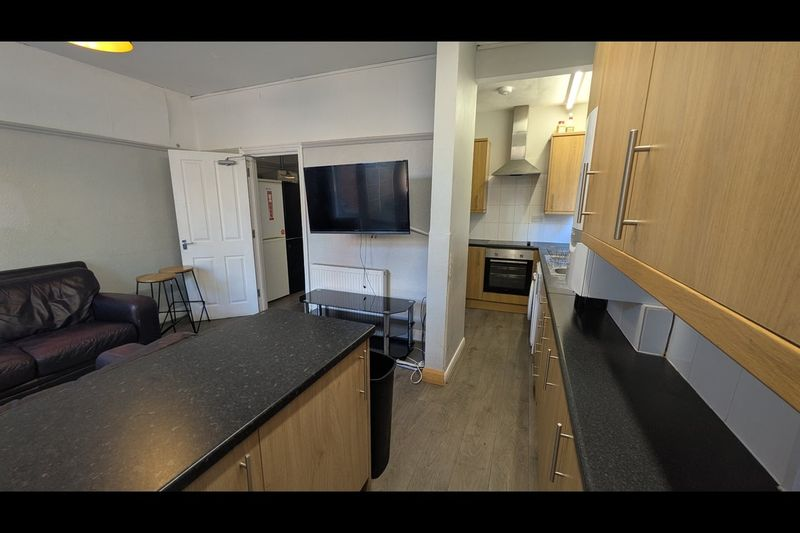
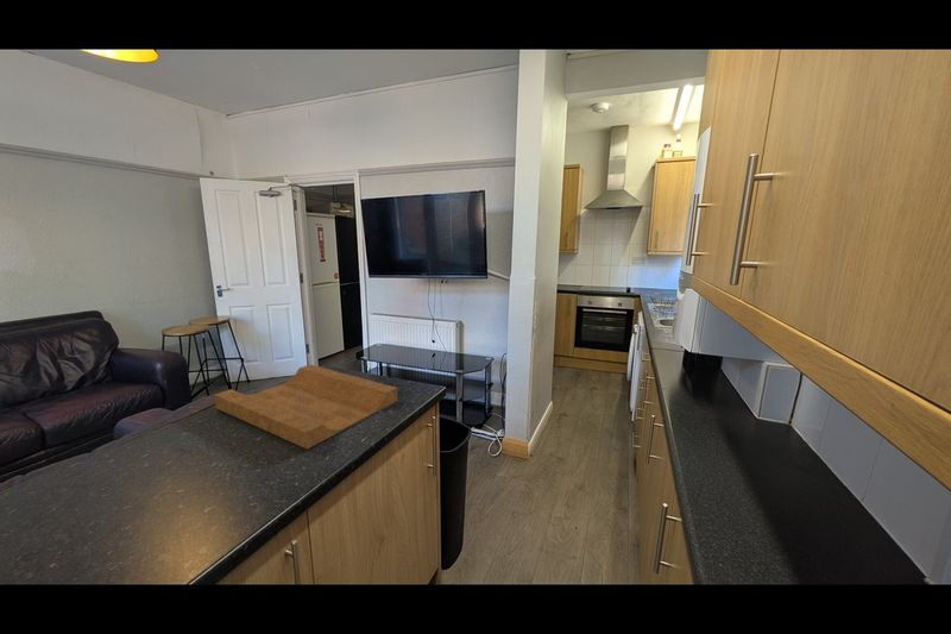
+ cutting board (309, 397)
